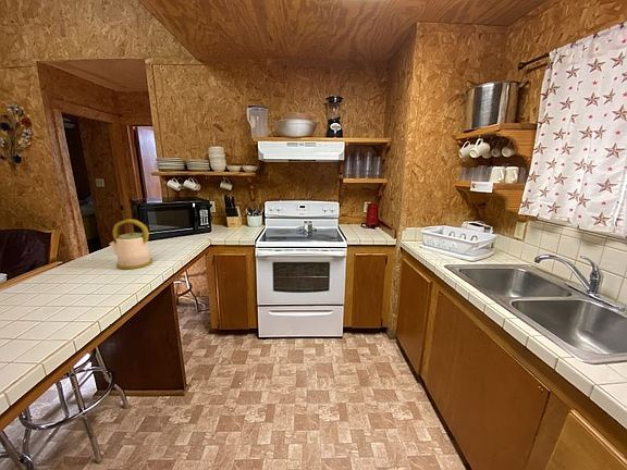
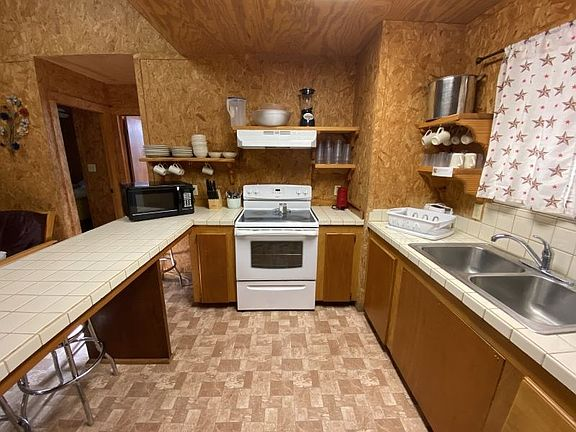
- kettle (128, 242)
